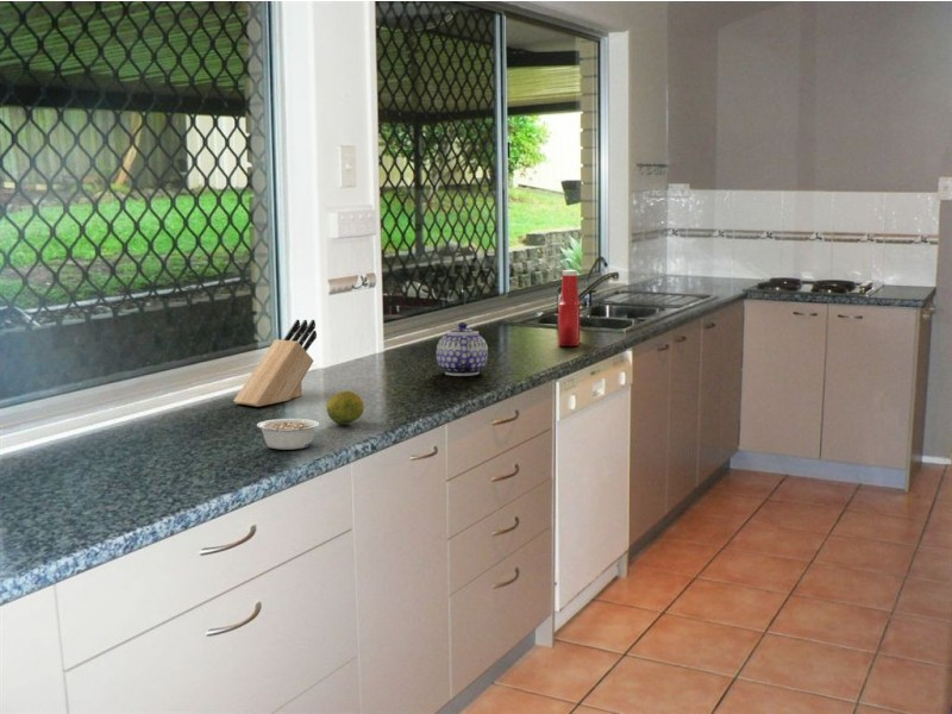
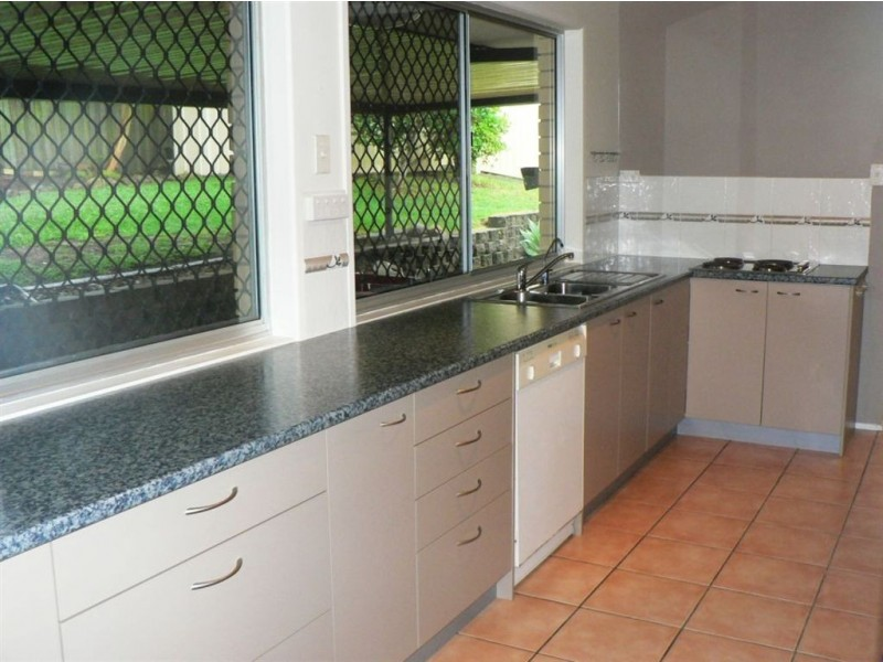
- soap bottle (569, 307)
- knife block (278, 359)
- teapot (462, 347)
- legume (290, 432)
- fruit (345, 407)
